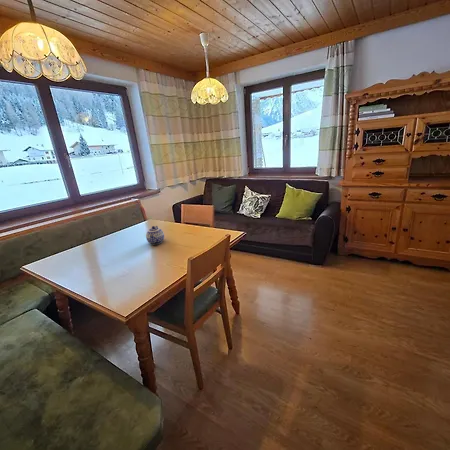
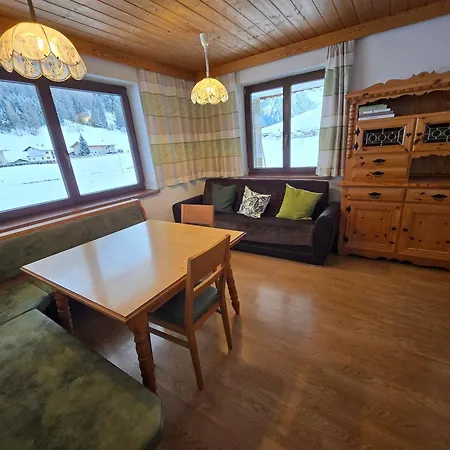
- teapot (154, 234)
